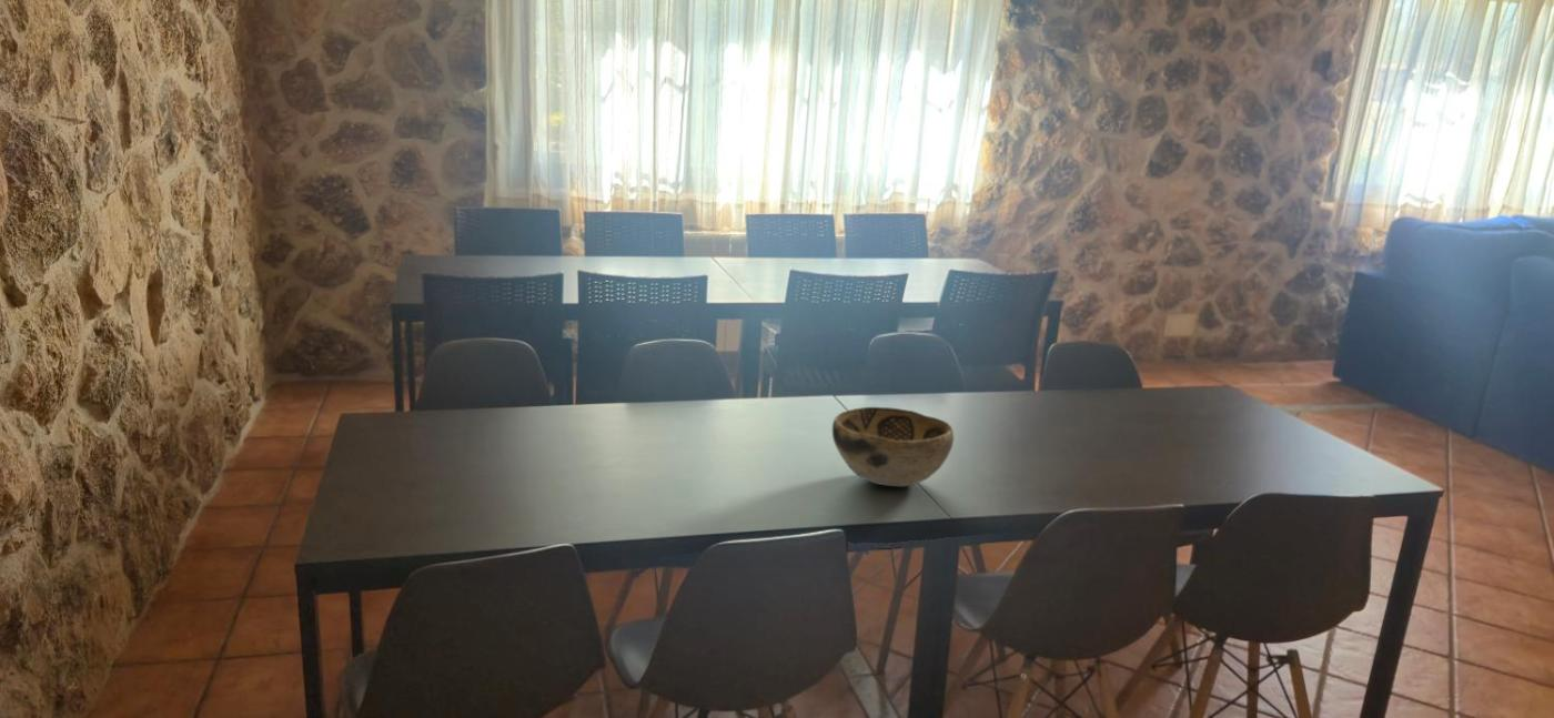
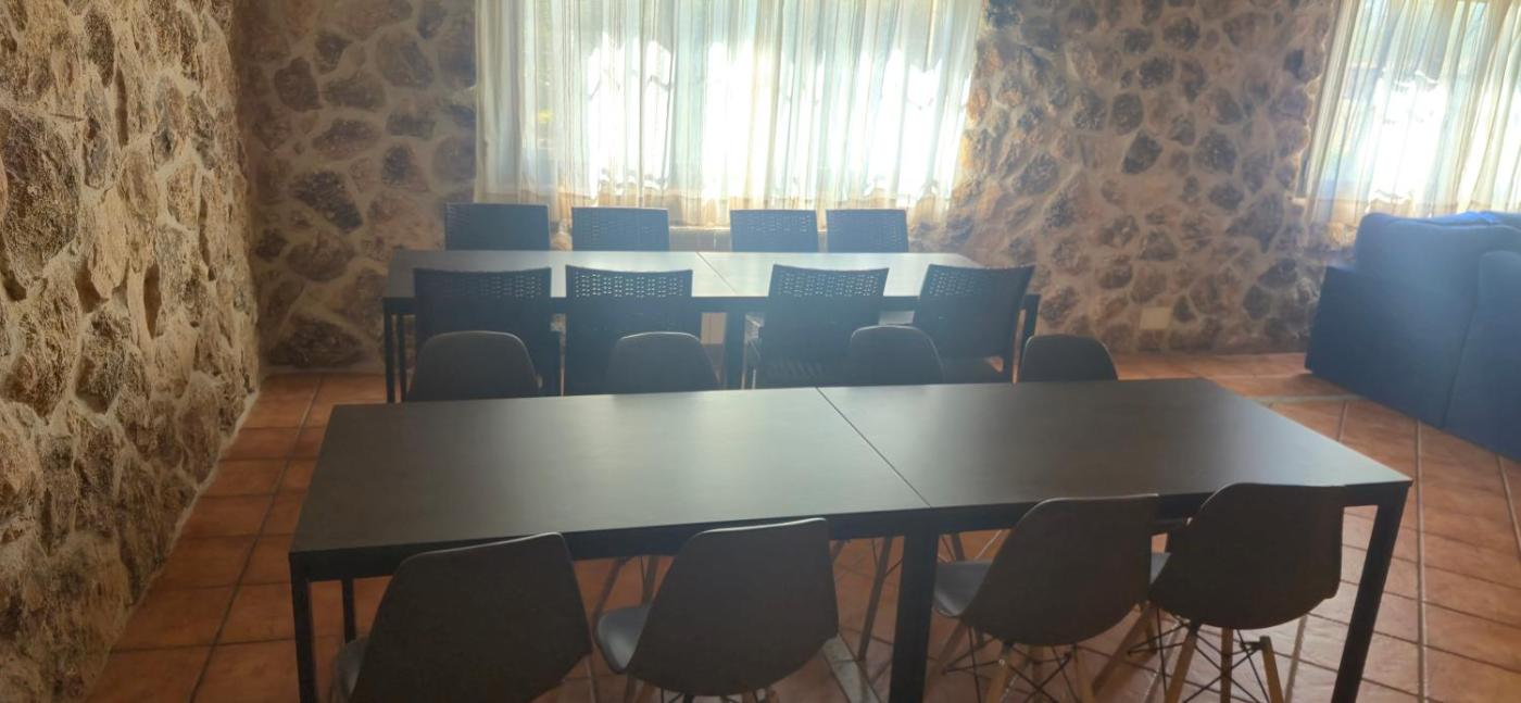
- decorative bowl (890, 452)
